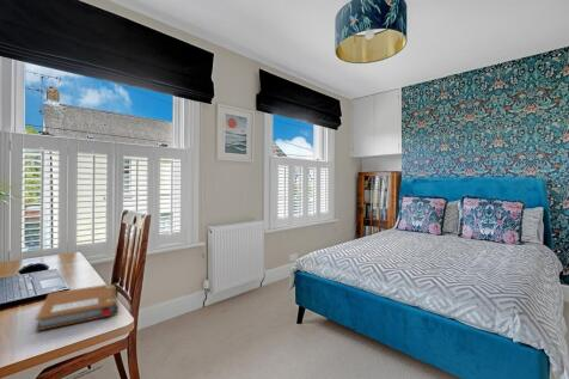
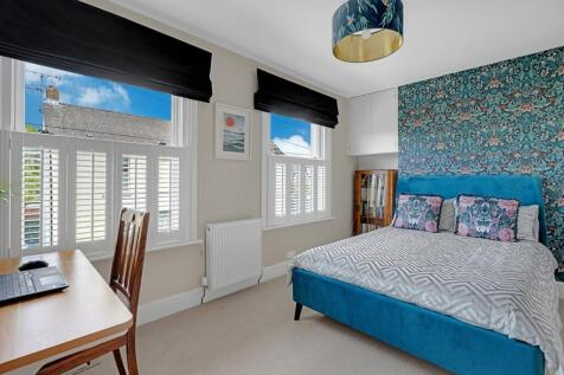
- notebook (81, 304)
